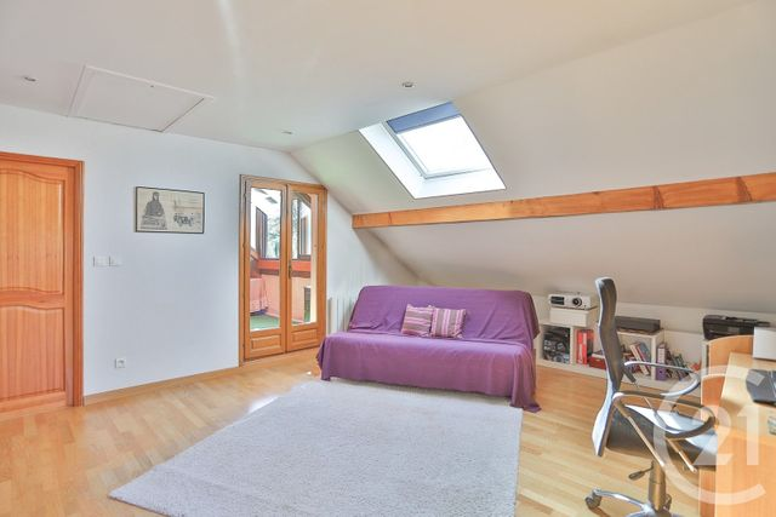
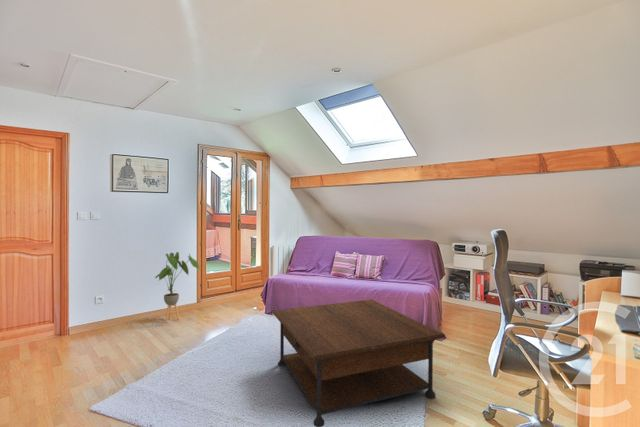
+ house plant (172, 285)
+ coffee table (349, 349)
